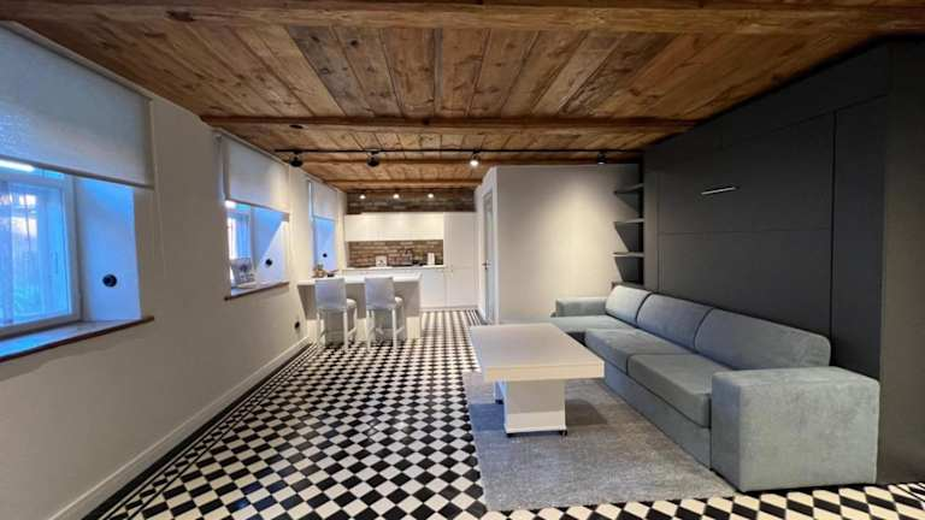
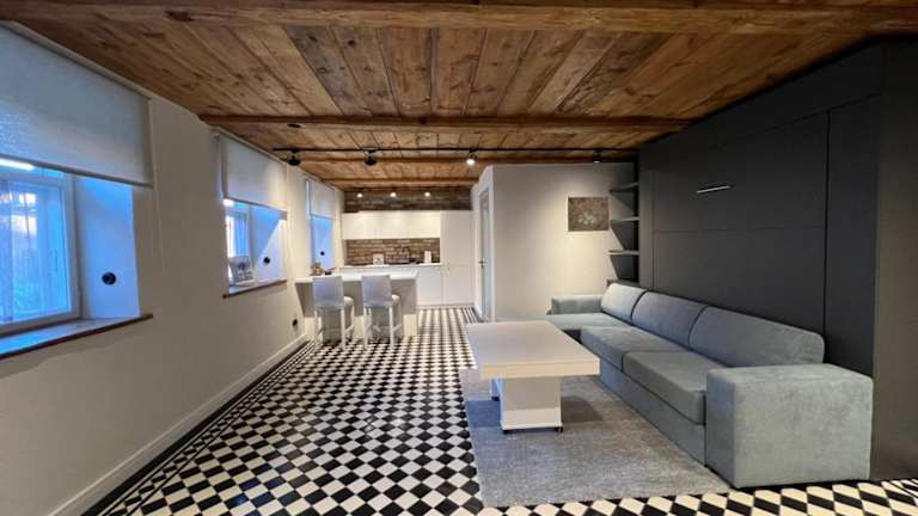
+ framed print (588, 214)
